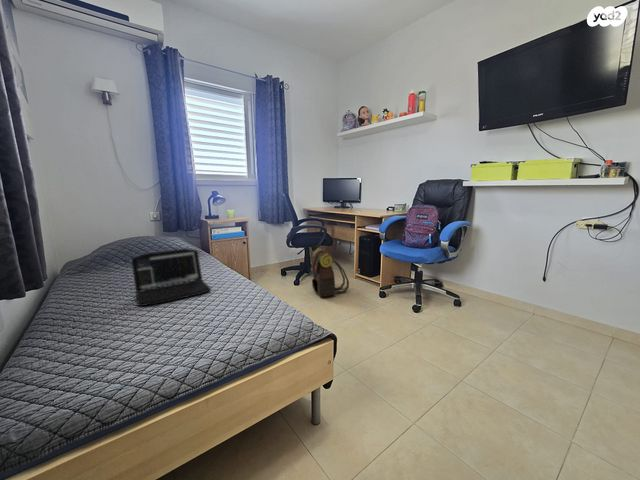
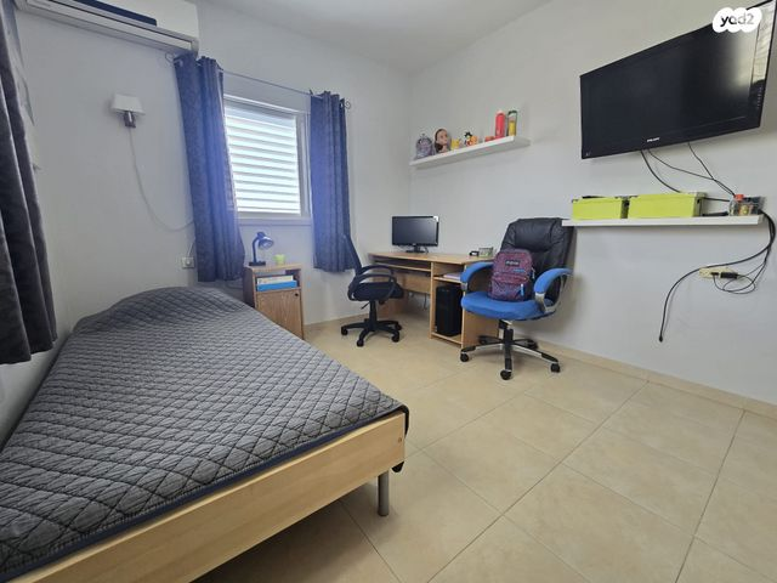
- backpack (329, 271)
- laptop (171, 274)
